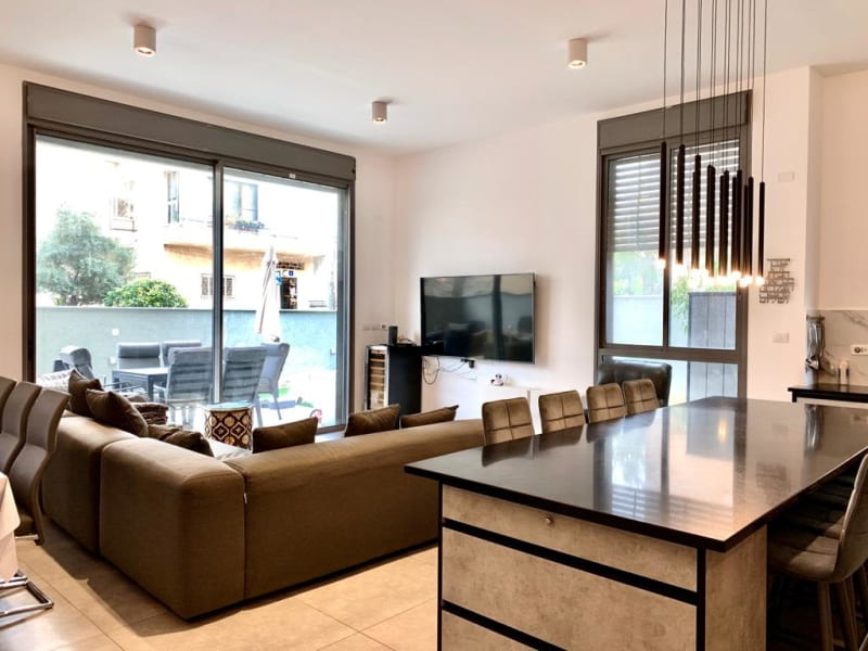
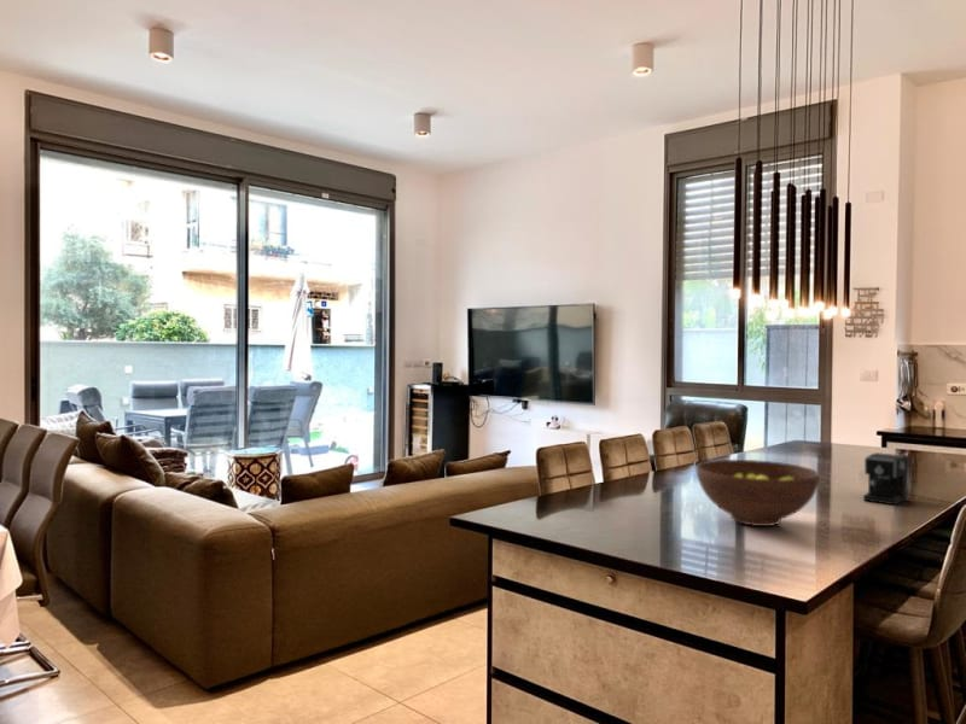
+ fruit bowl (755, 495)
+ coffee maker (907, 480)
